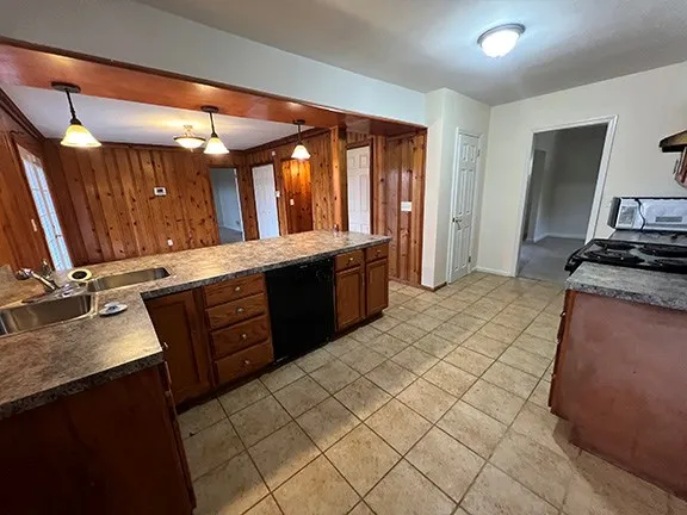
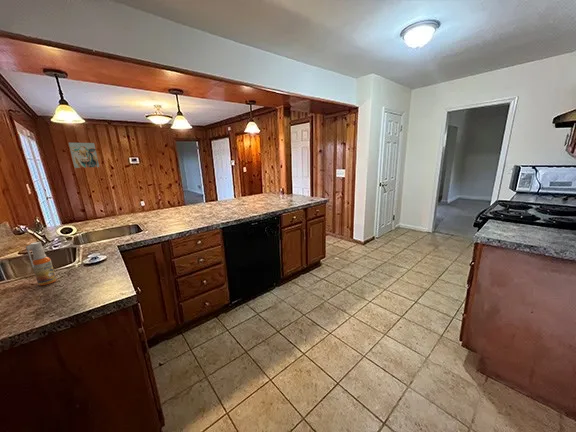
+ wall art (84, 155)
+ spray bottle (40, 263)
